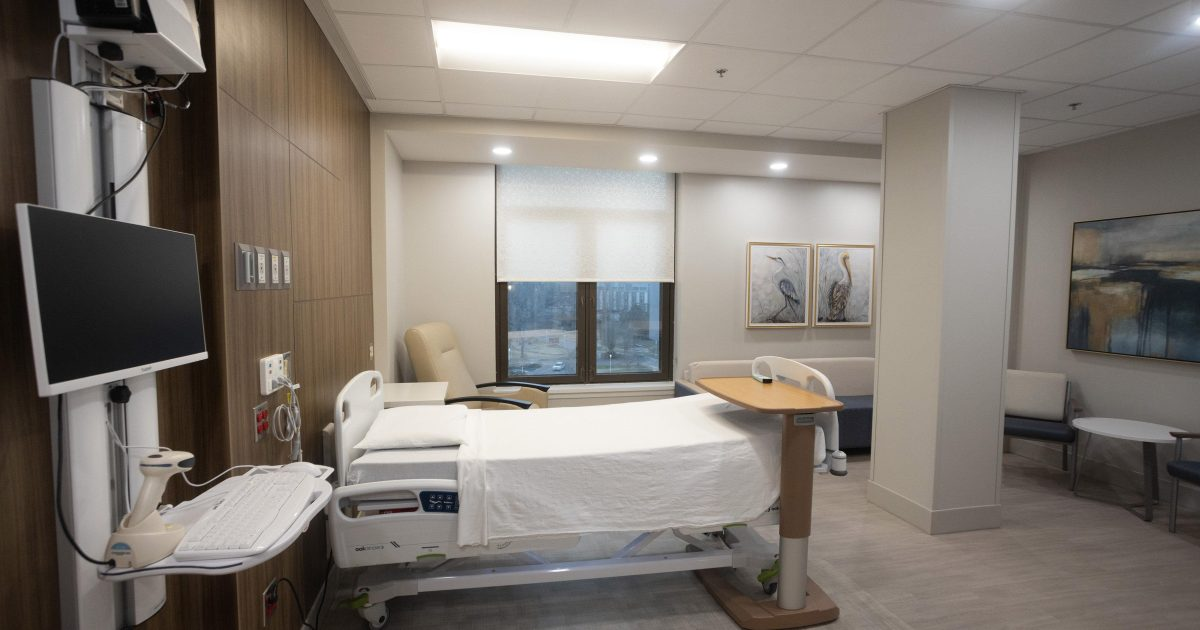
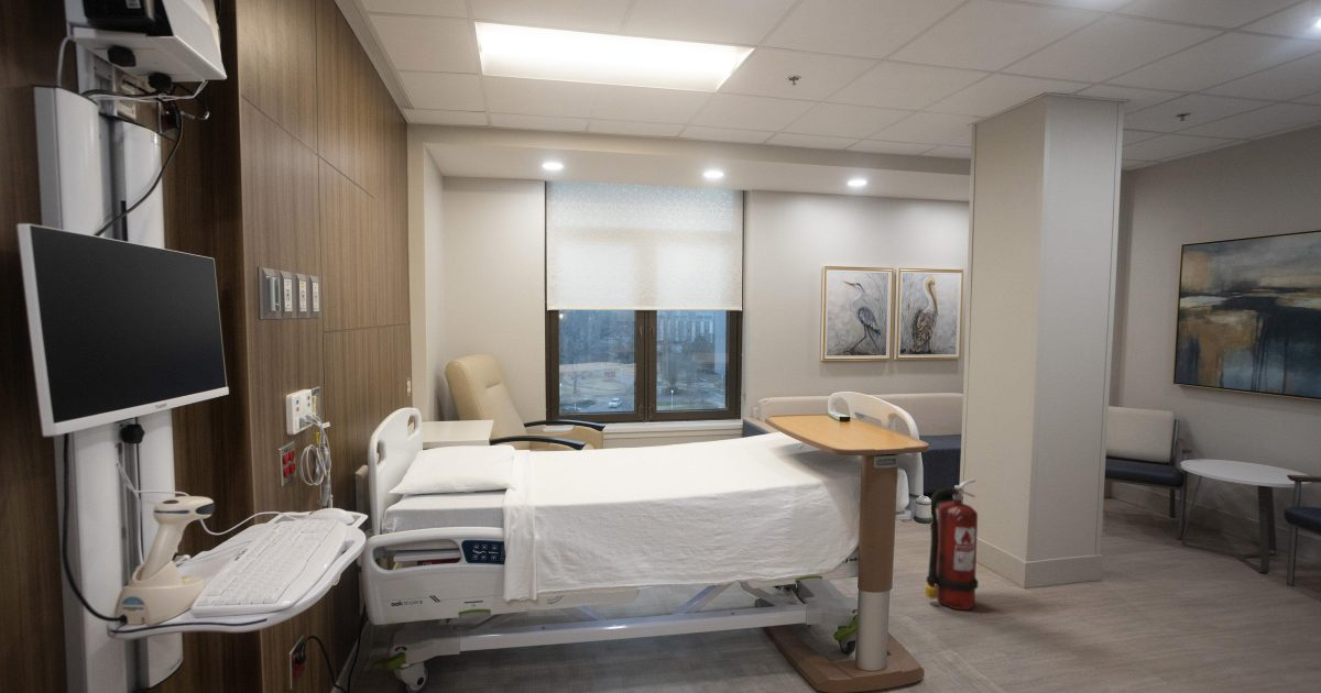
+ fire extinguisher (950, 541)
